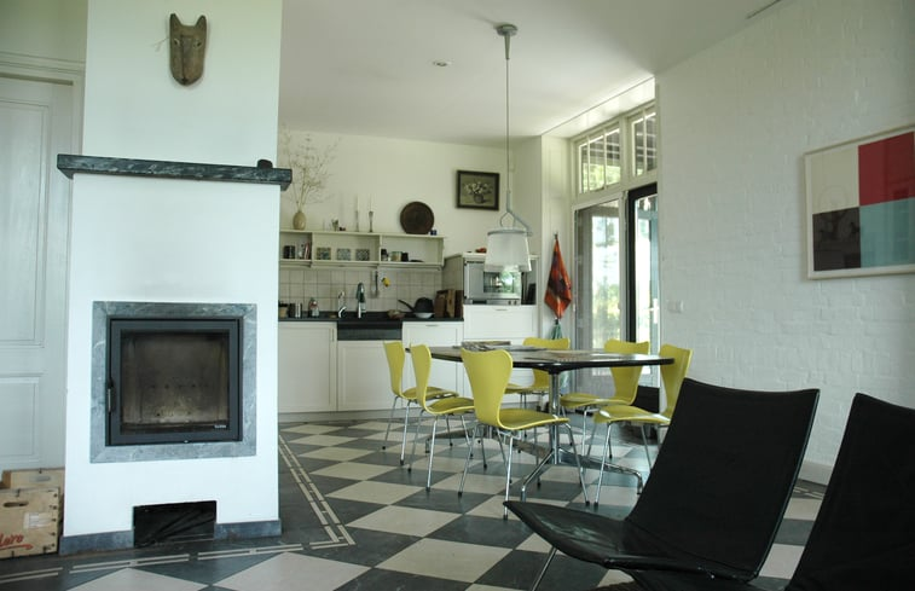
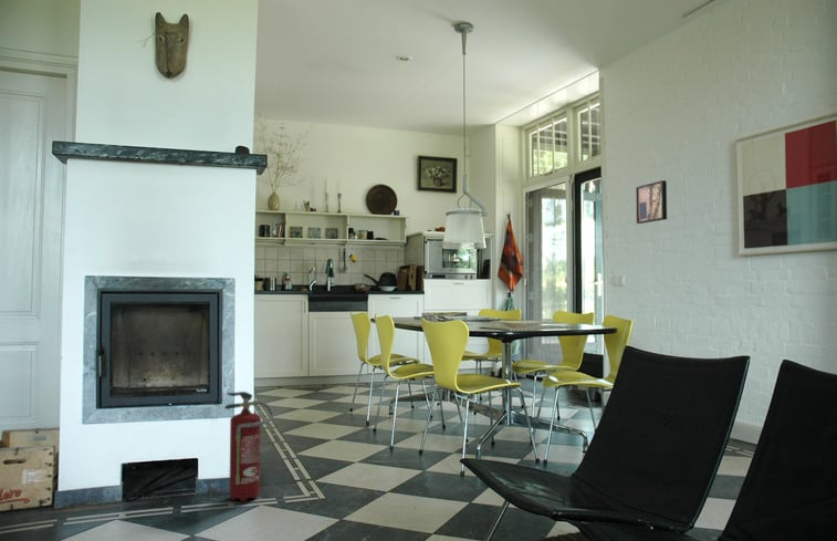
+ fire extinguisher (249, 444)
+ wall art (650, 202)
